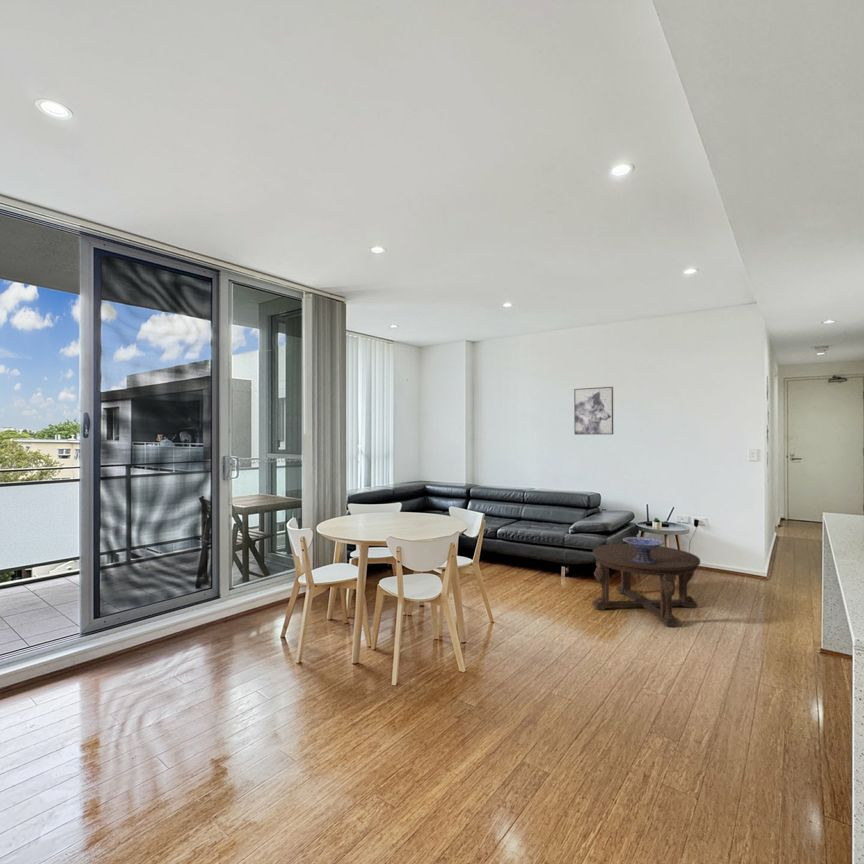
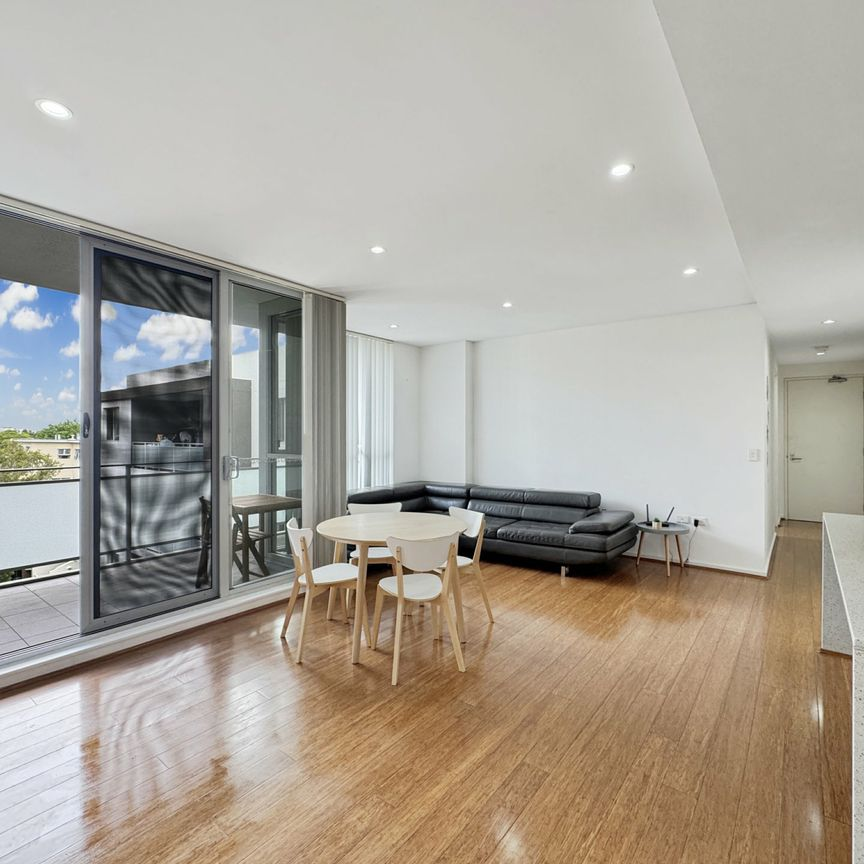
- coffee table (645, 574)
- decorative bowl (643, 550)
- wall art (593, 411)
